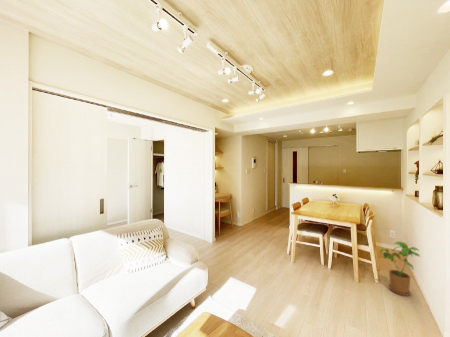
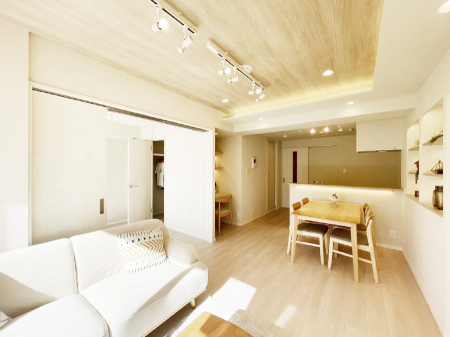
- house plant (397, 266)
